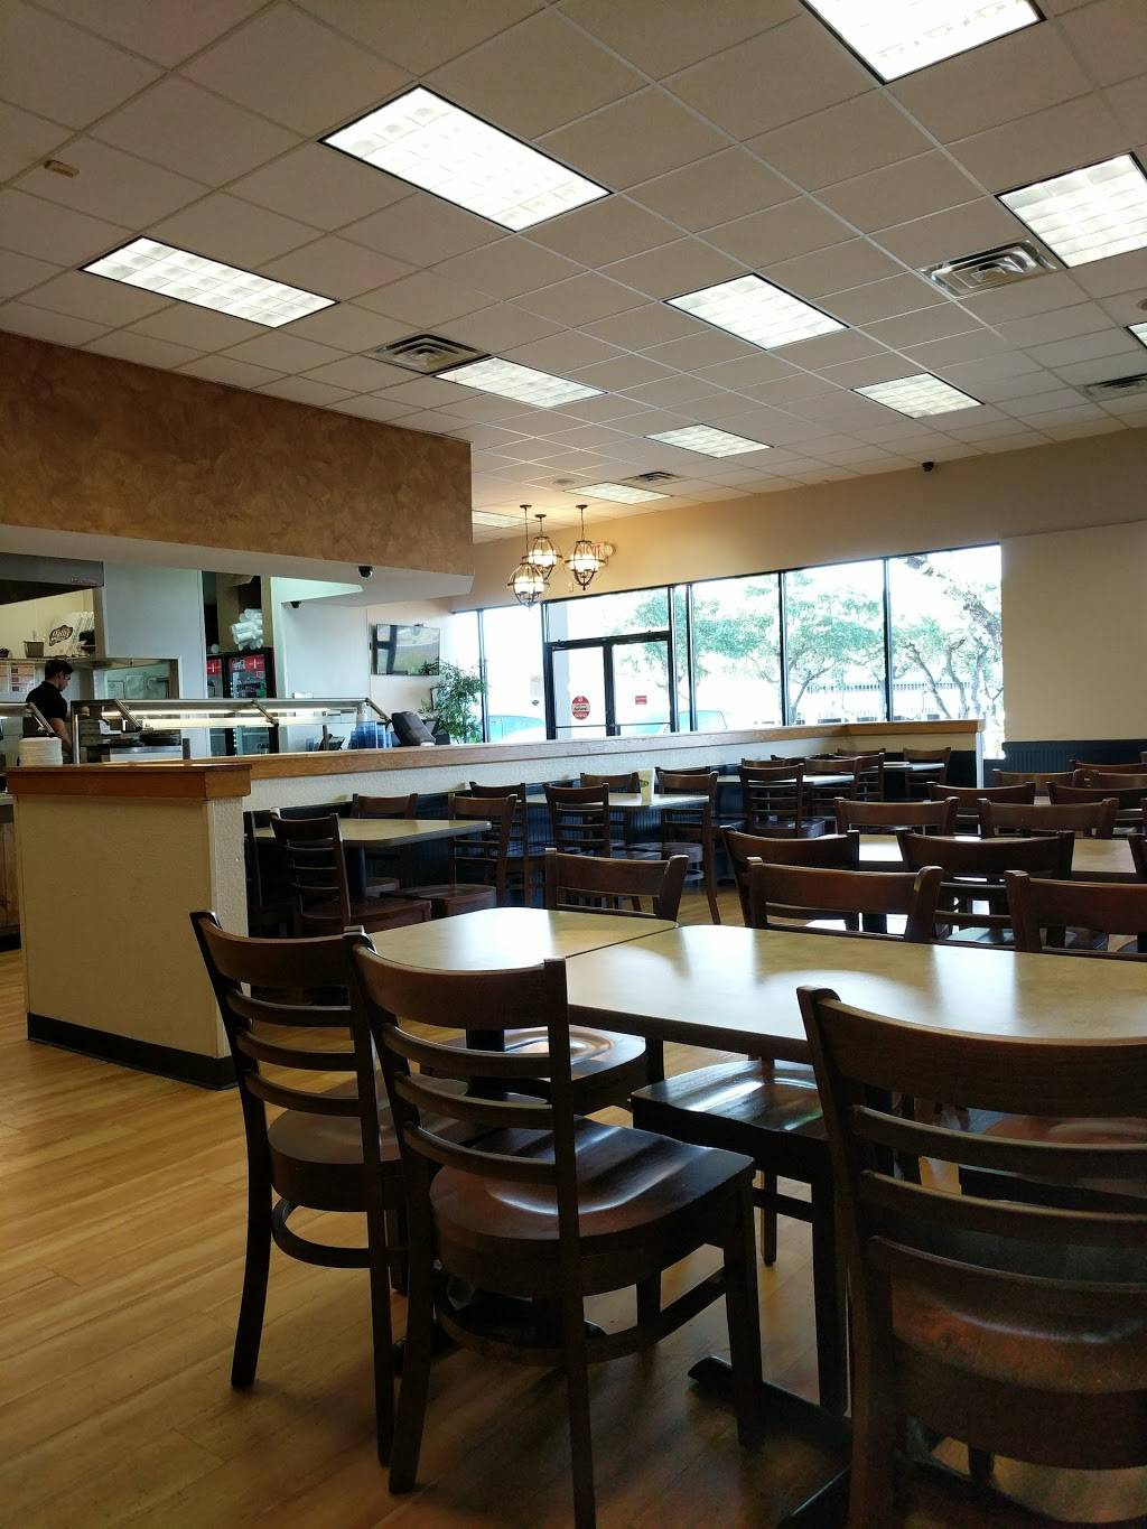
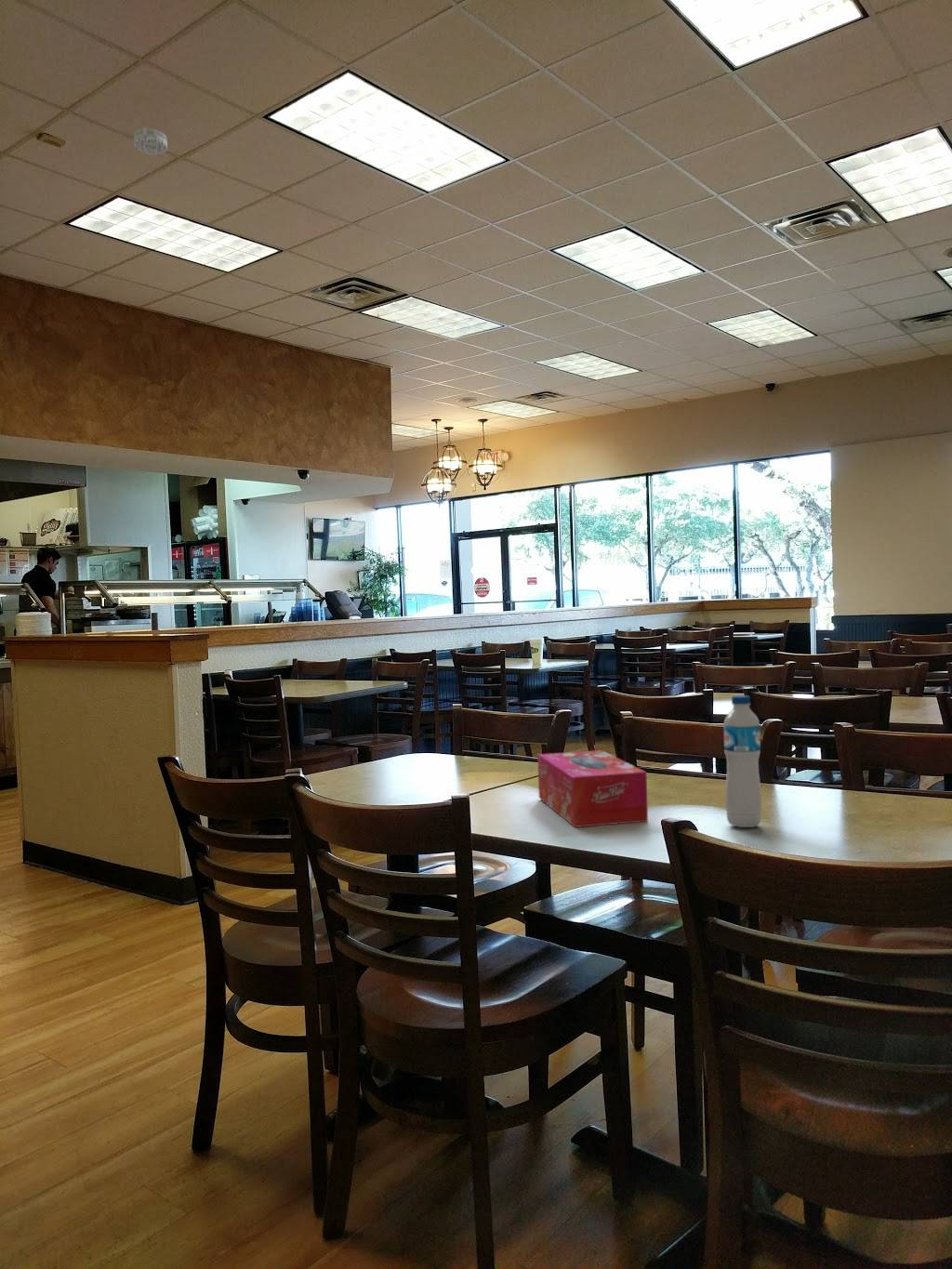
+ tissue box (588, 786)
+ water bottle (742, 760)
+ smoke detector (151, 140)
